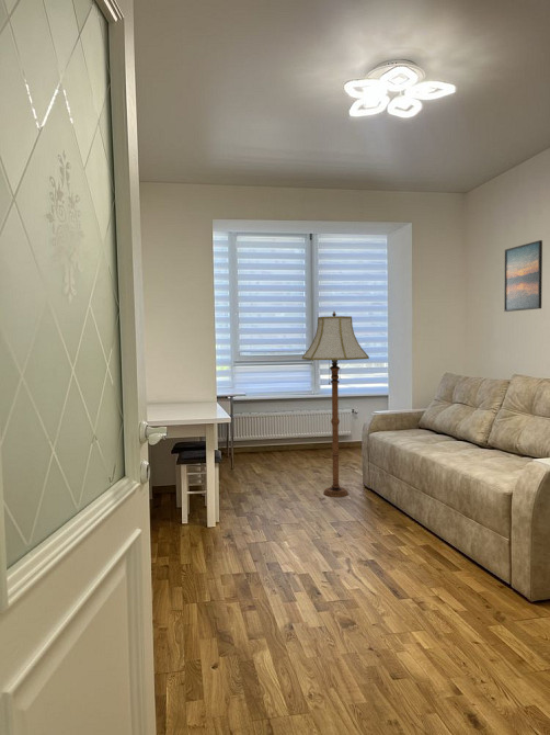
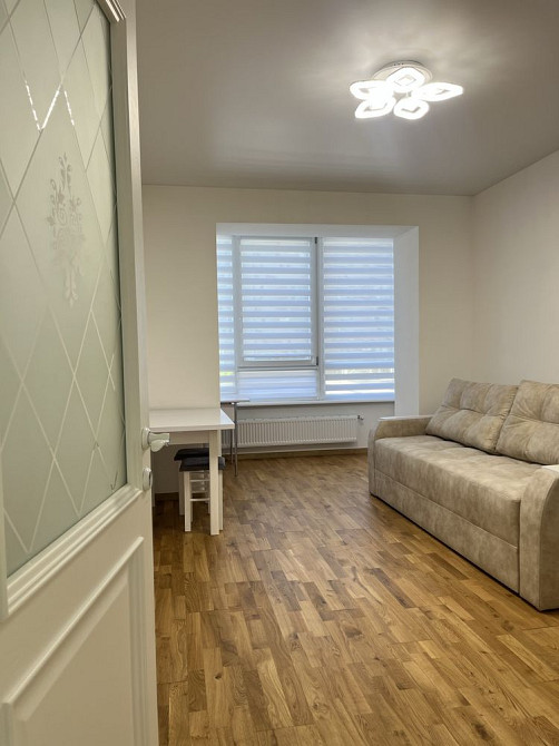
- floor lamp (335, 403)
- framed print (522, 278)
